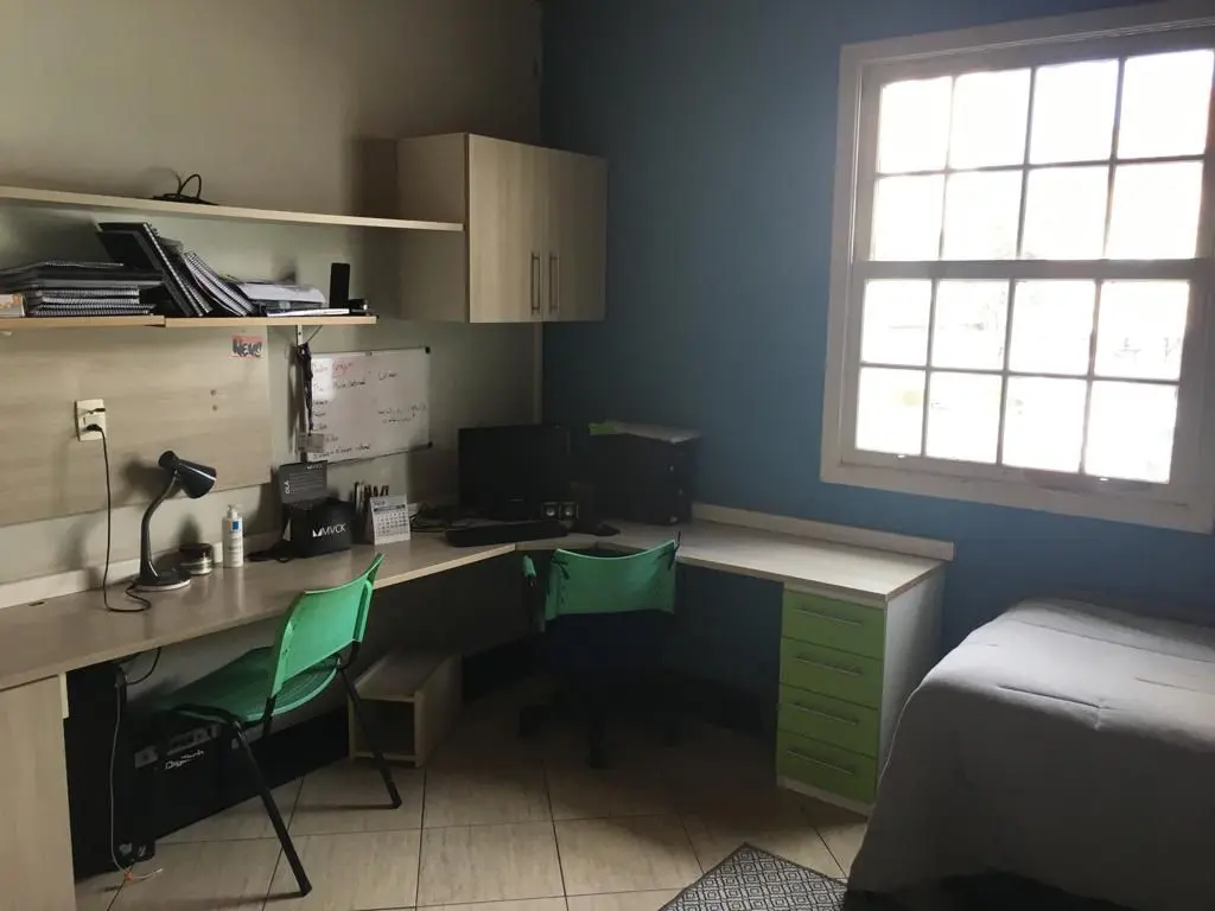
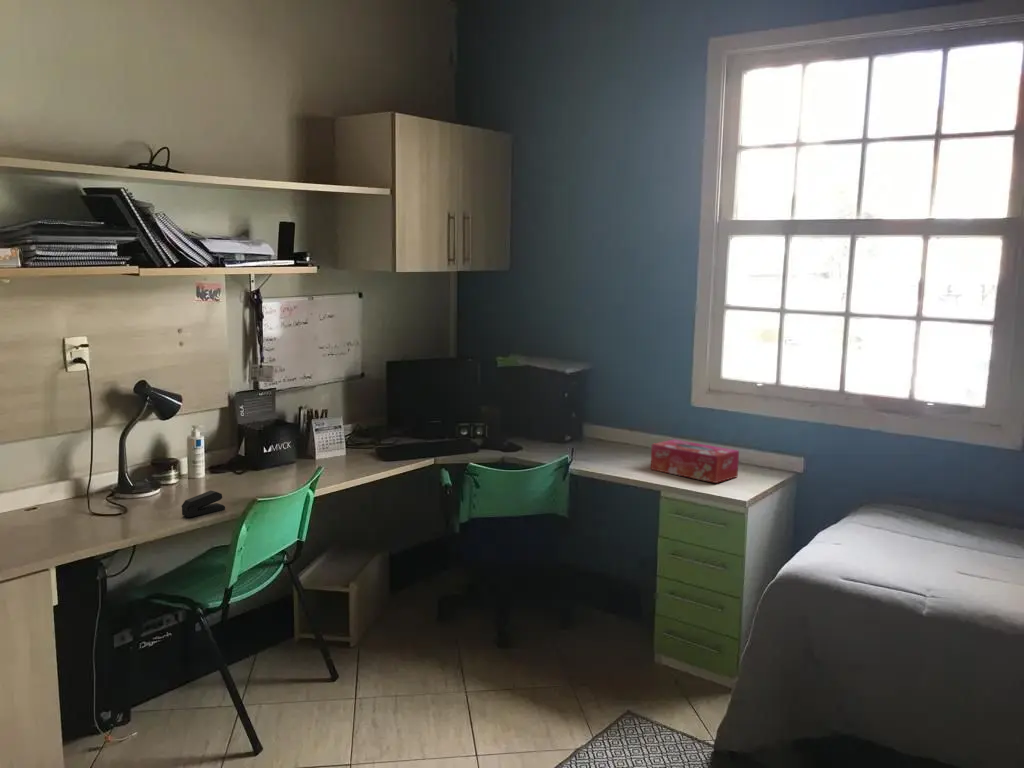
+ tissue box (694, 460)
+ stapler (203, 502)
